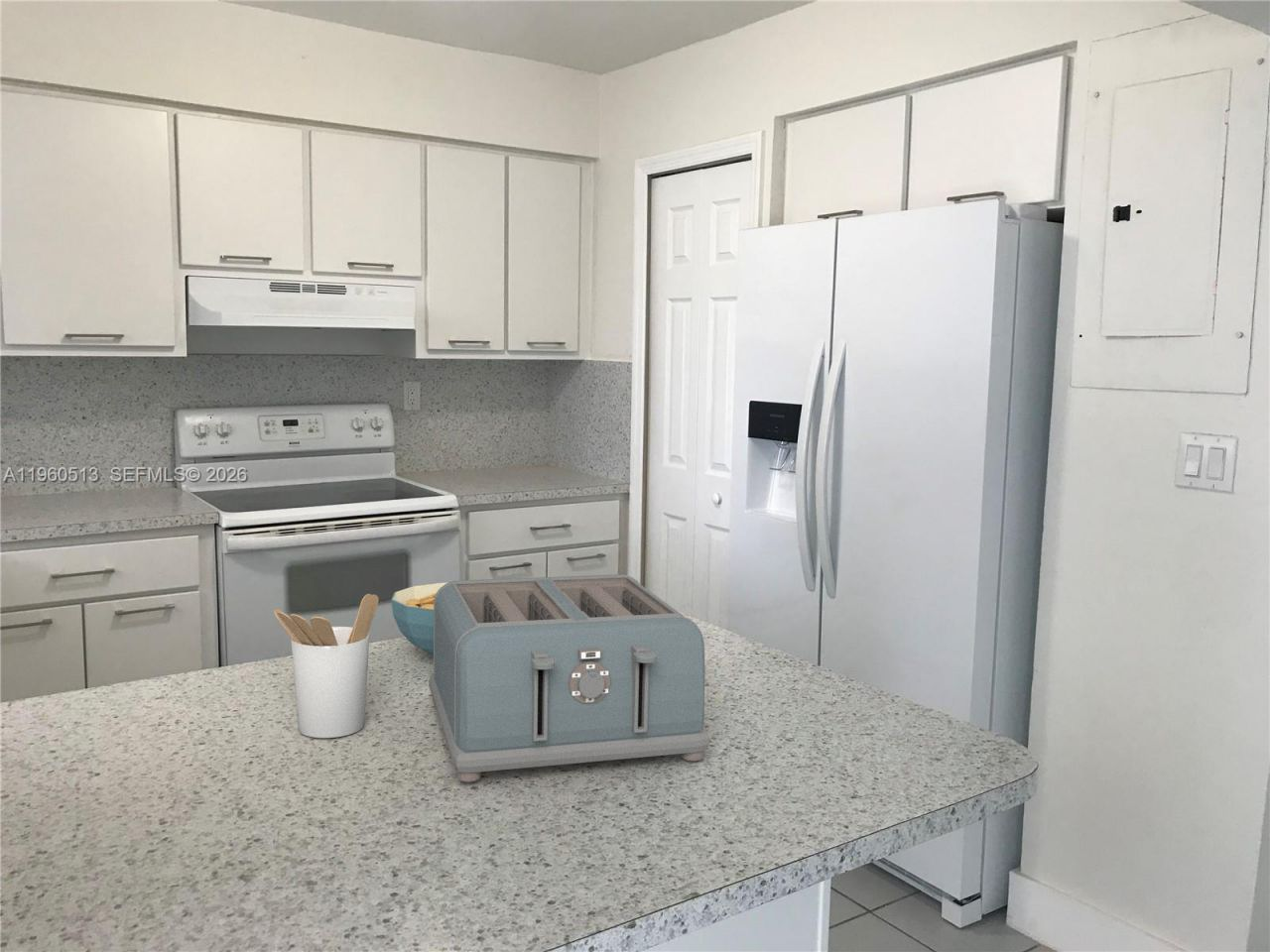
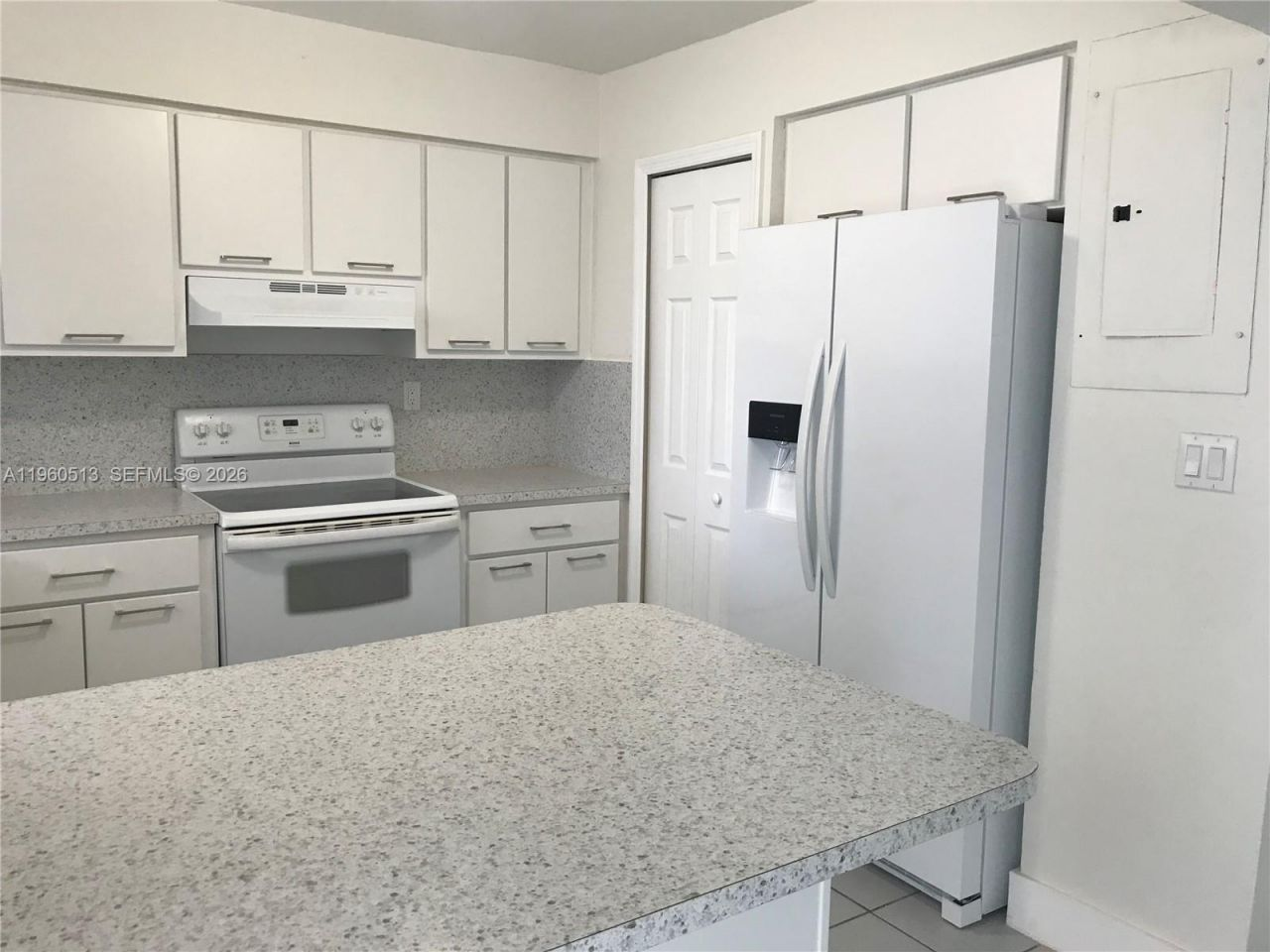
- toaster (562, 665)
- cereal bowl (433, 625)
- utensil holder (322, 664)
